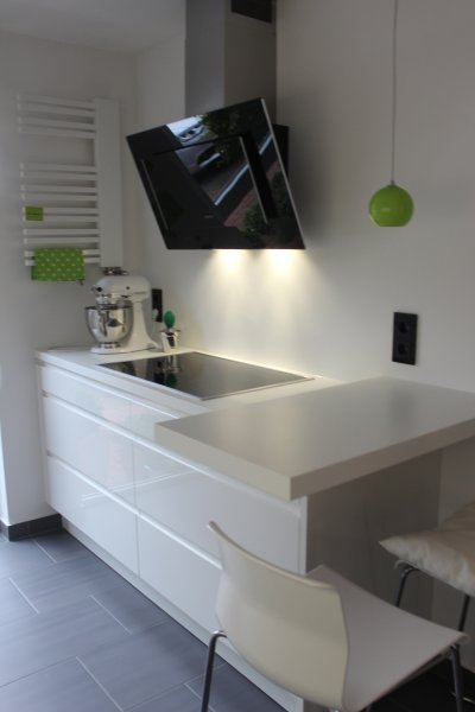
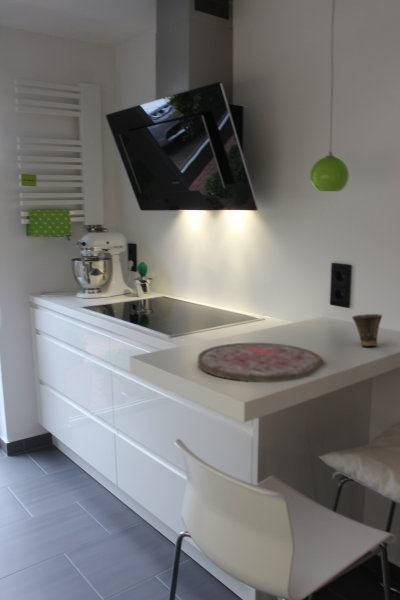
+ cutting board (259, 360)
+ cup (366, 329)
